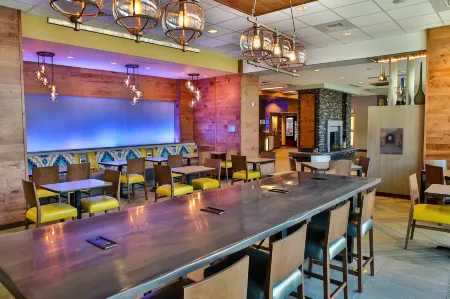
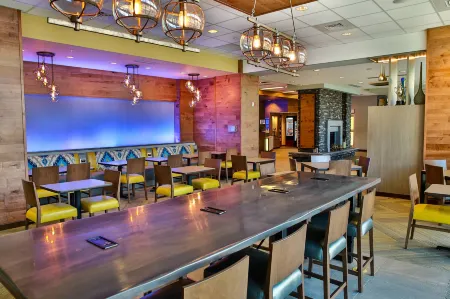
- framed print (391, 141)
